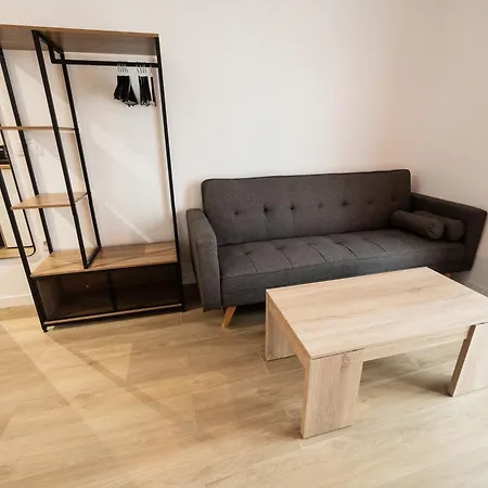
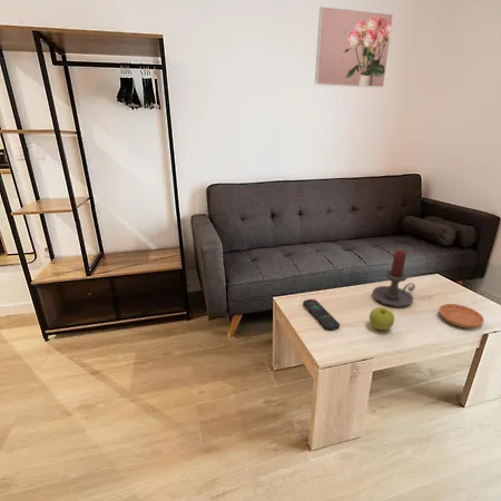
+ remote control (320, 313)
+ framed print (353, 49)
+ apple (381, 318)
+ candle holder (400, 274)
+ saucer (460, 316)
